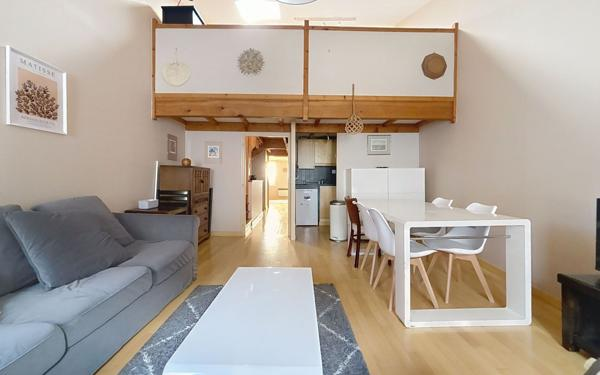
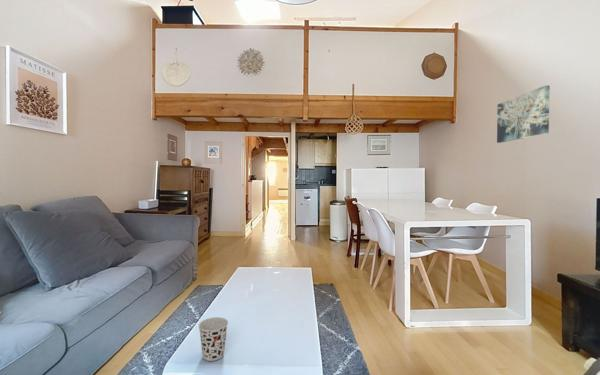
+ wall art (520, 117)
+ cup (213, 339)
